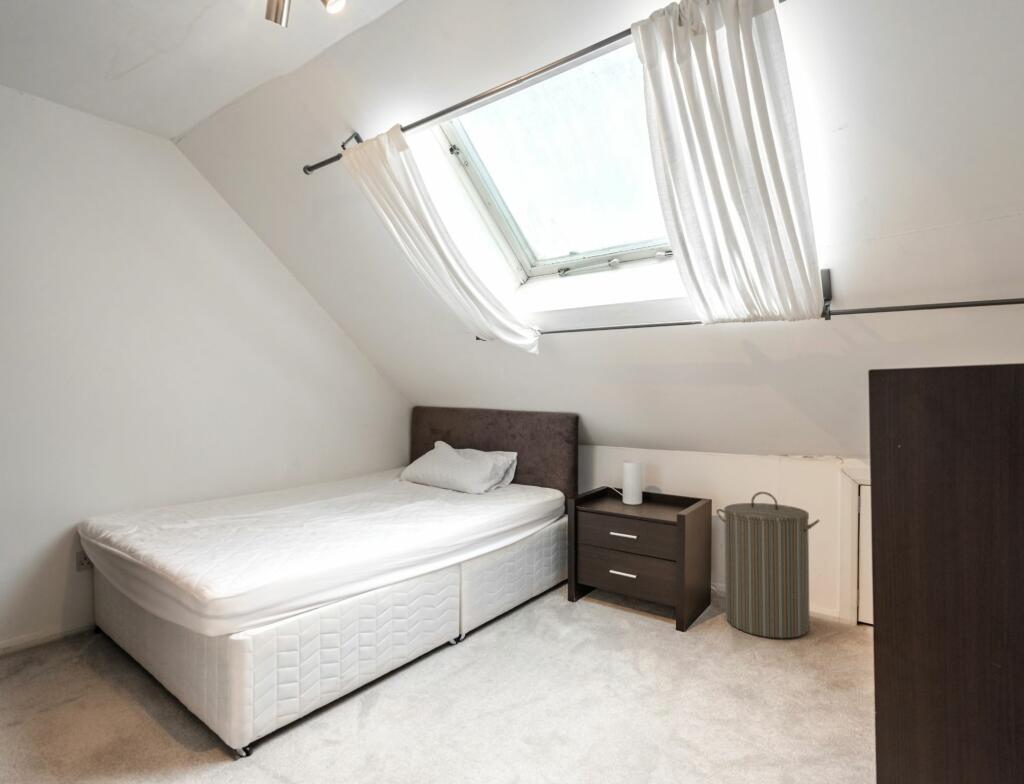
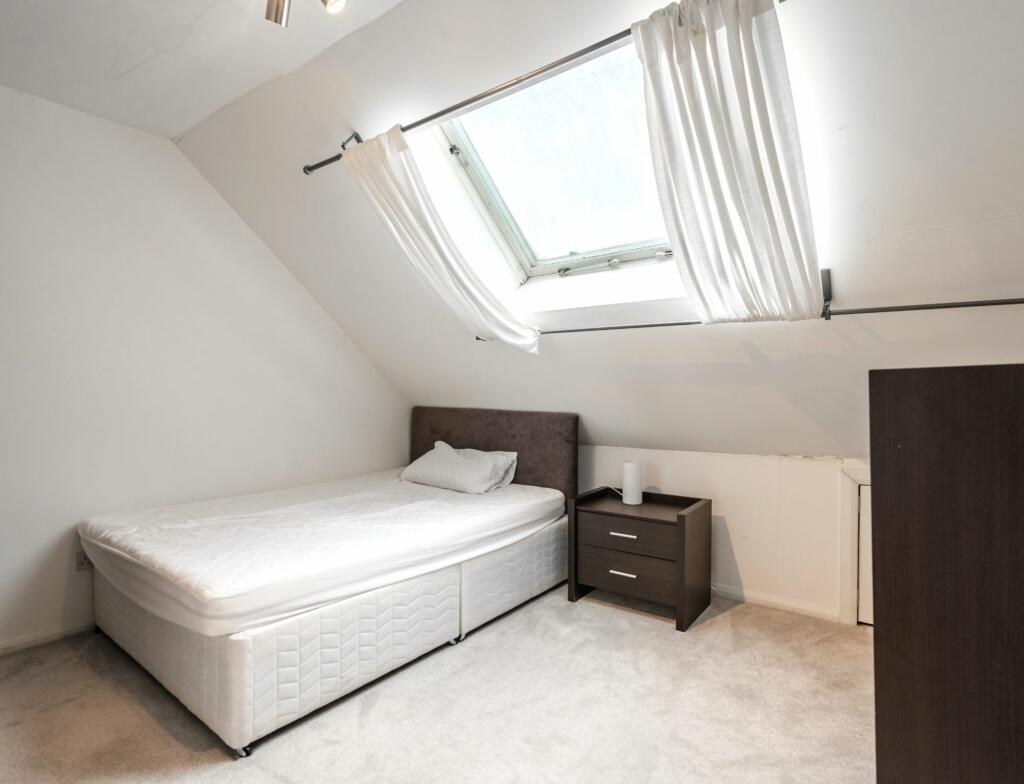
- laundry hamper (766, 557)
